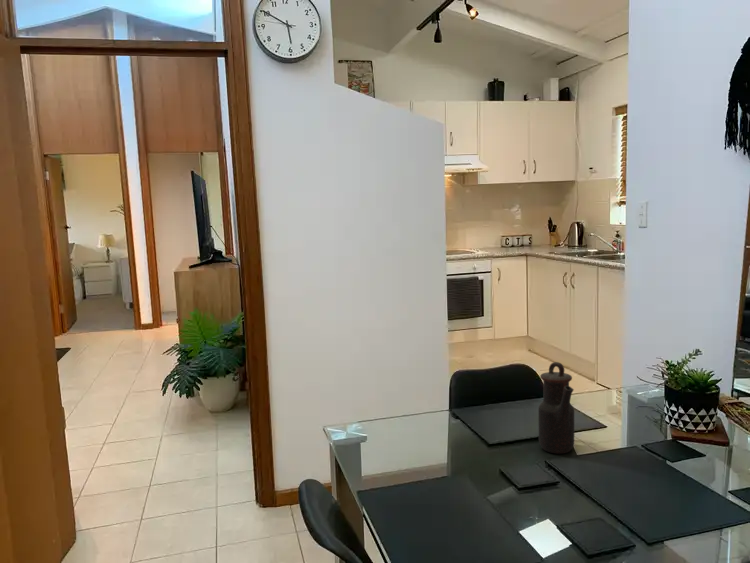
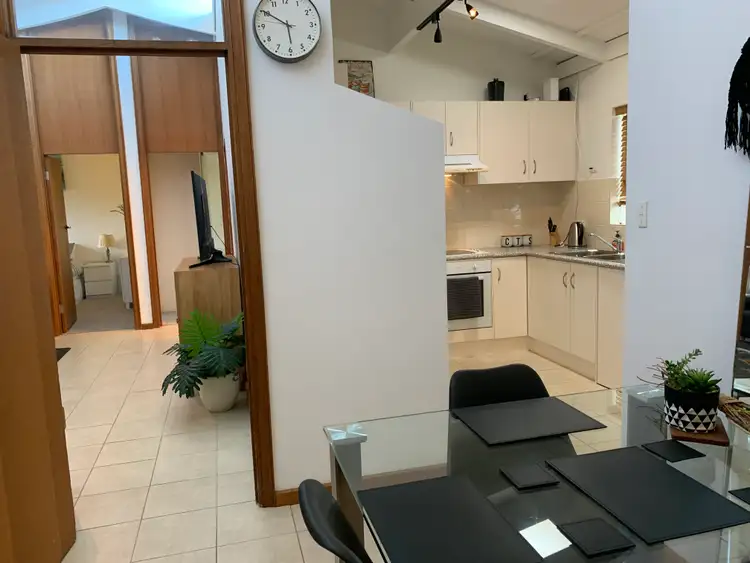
- teapot (556, 405)
